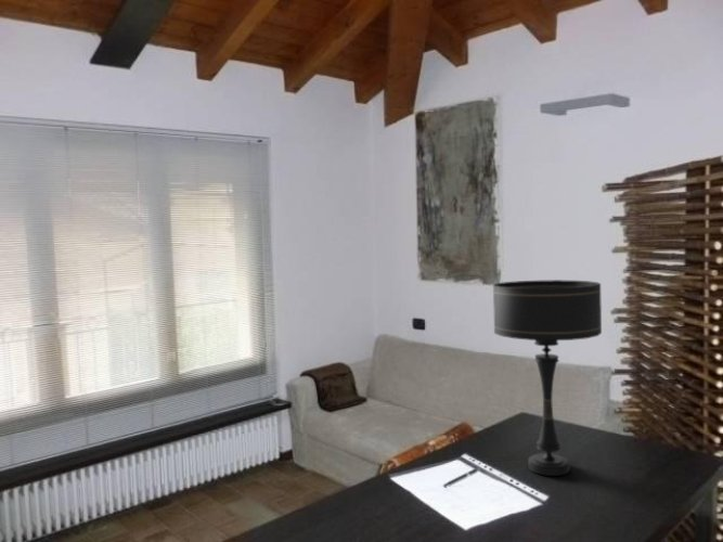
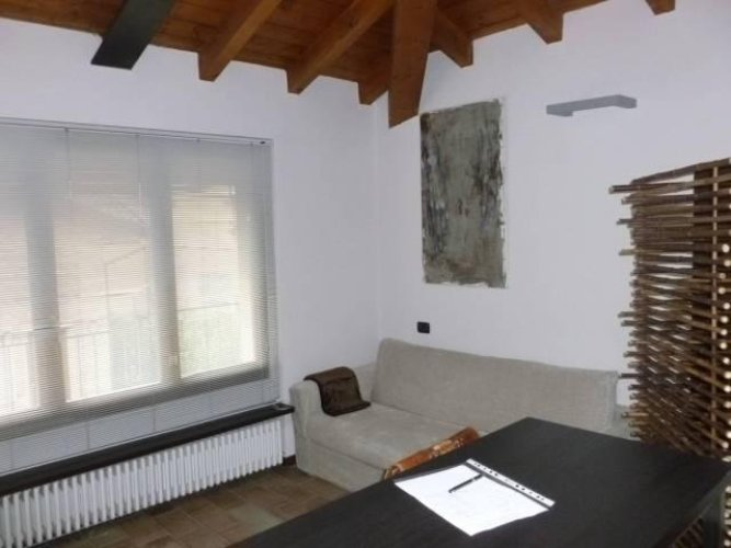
- table lamp (546, 376)
